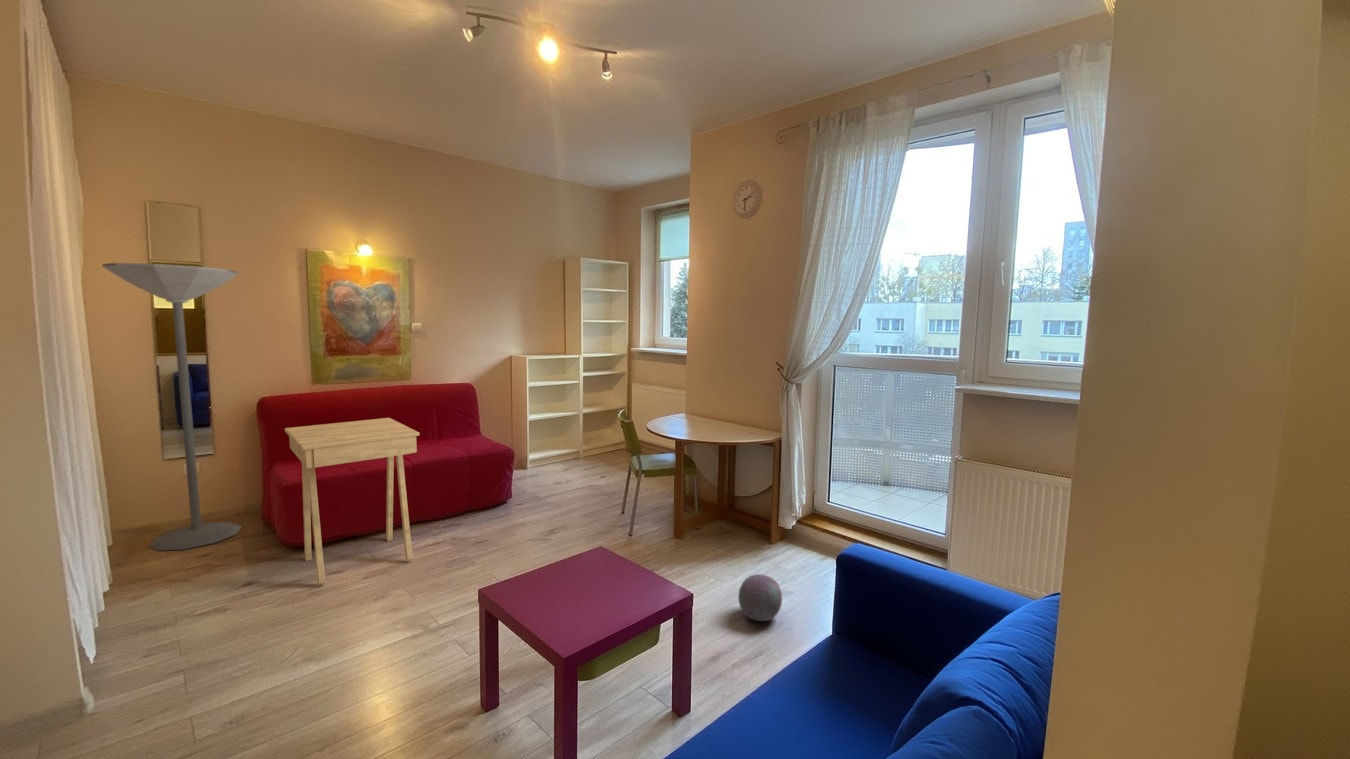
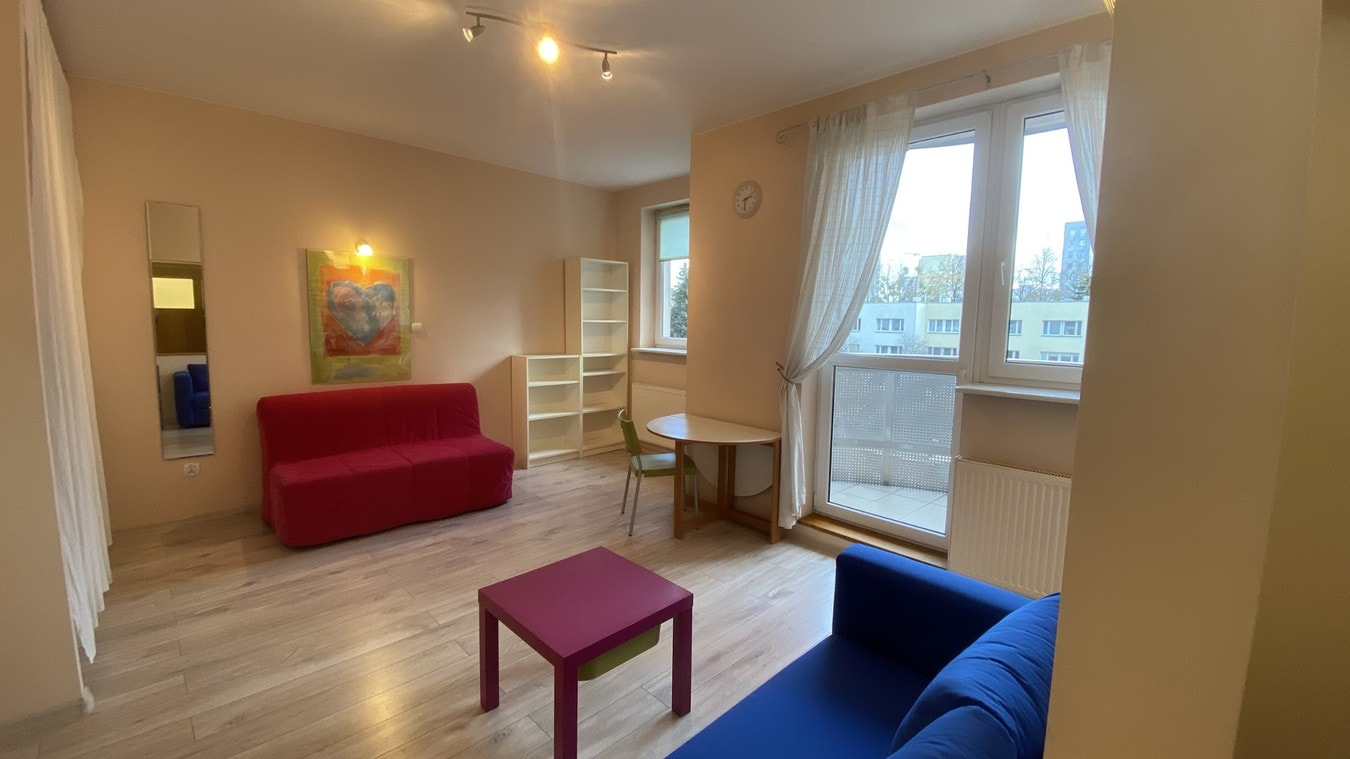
- side table (387, 496)
- decorative ball (760, 597)
- floor lamp (186, 405)
